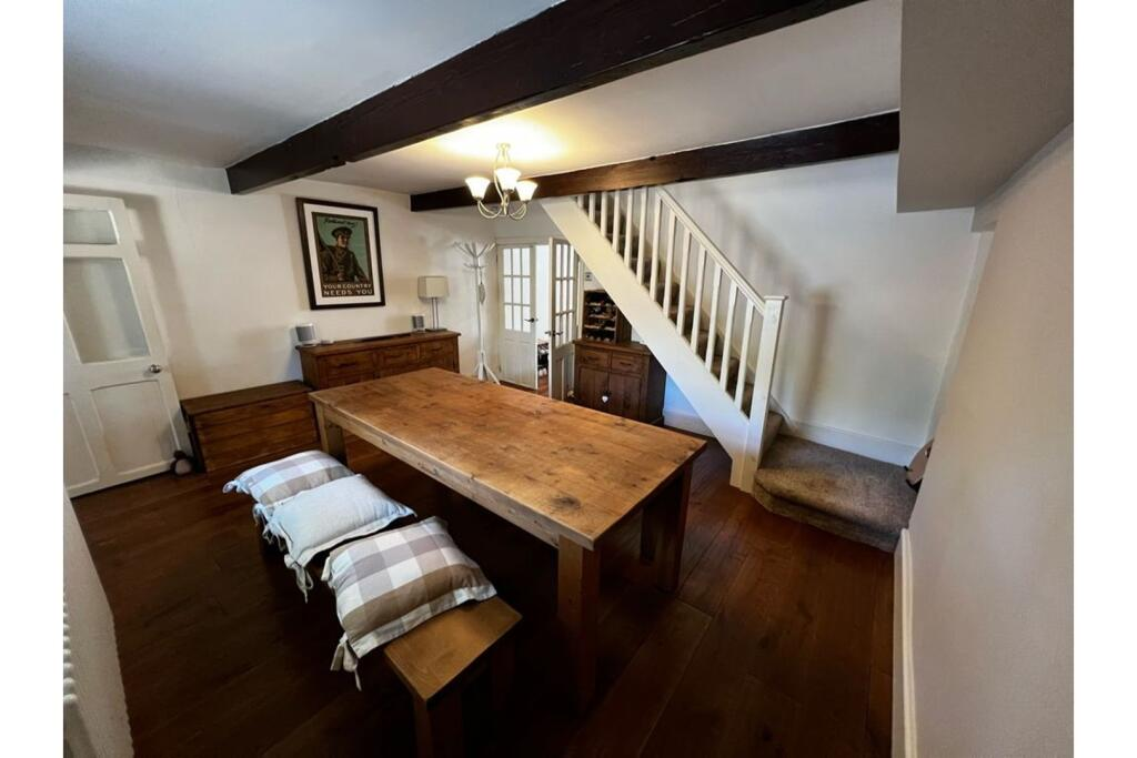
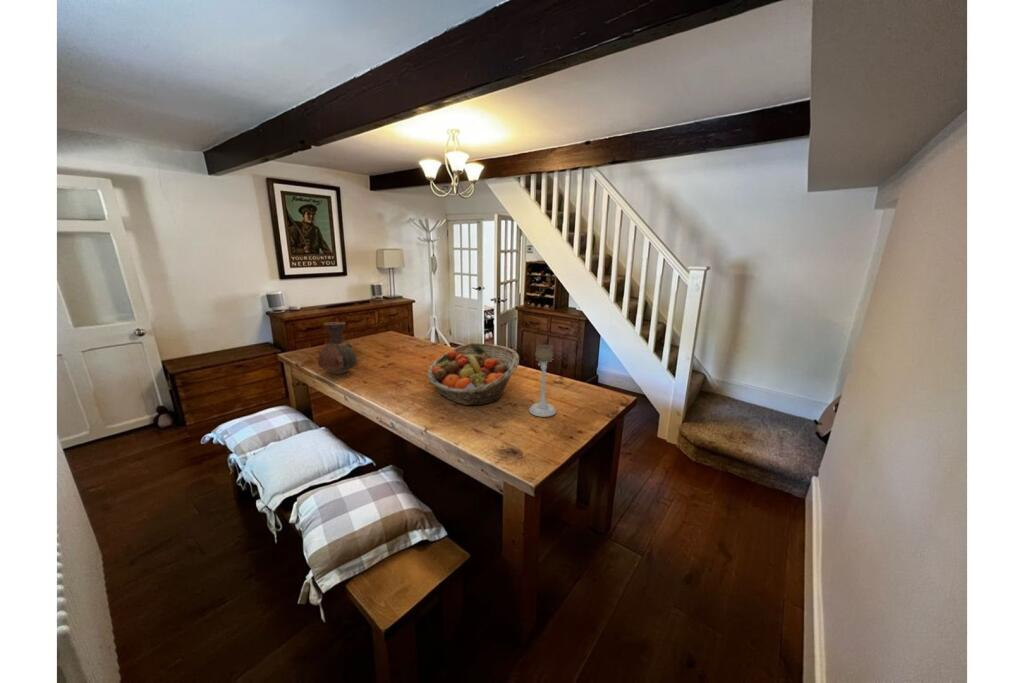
+ vase (336, 348)
+ fruit basket (473, 371)
+ candle holder (543, 379)
